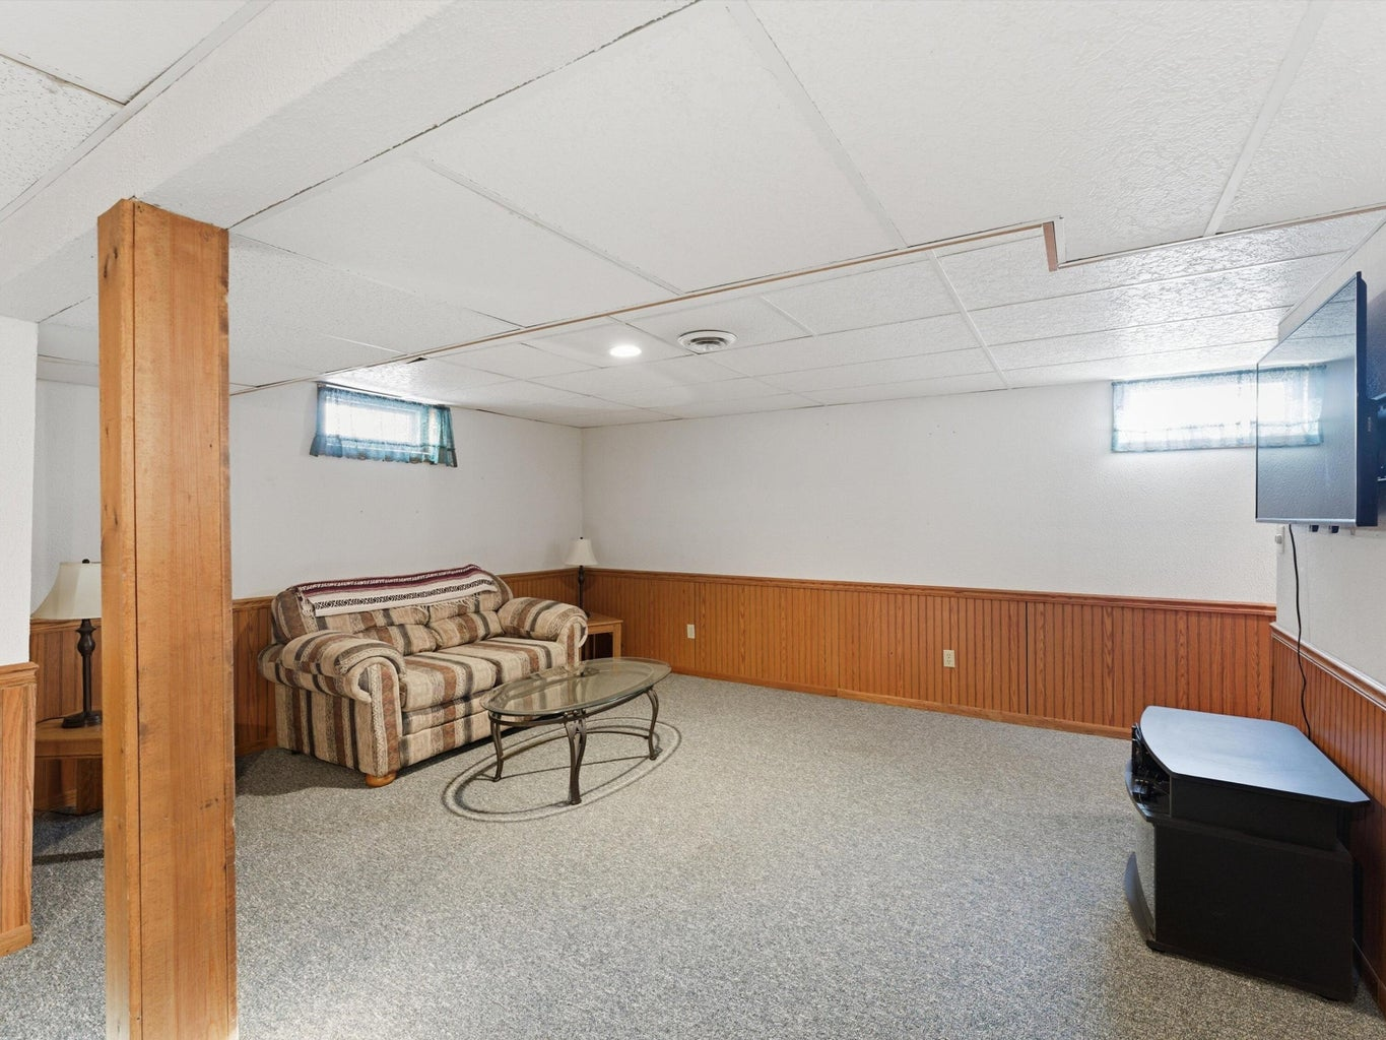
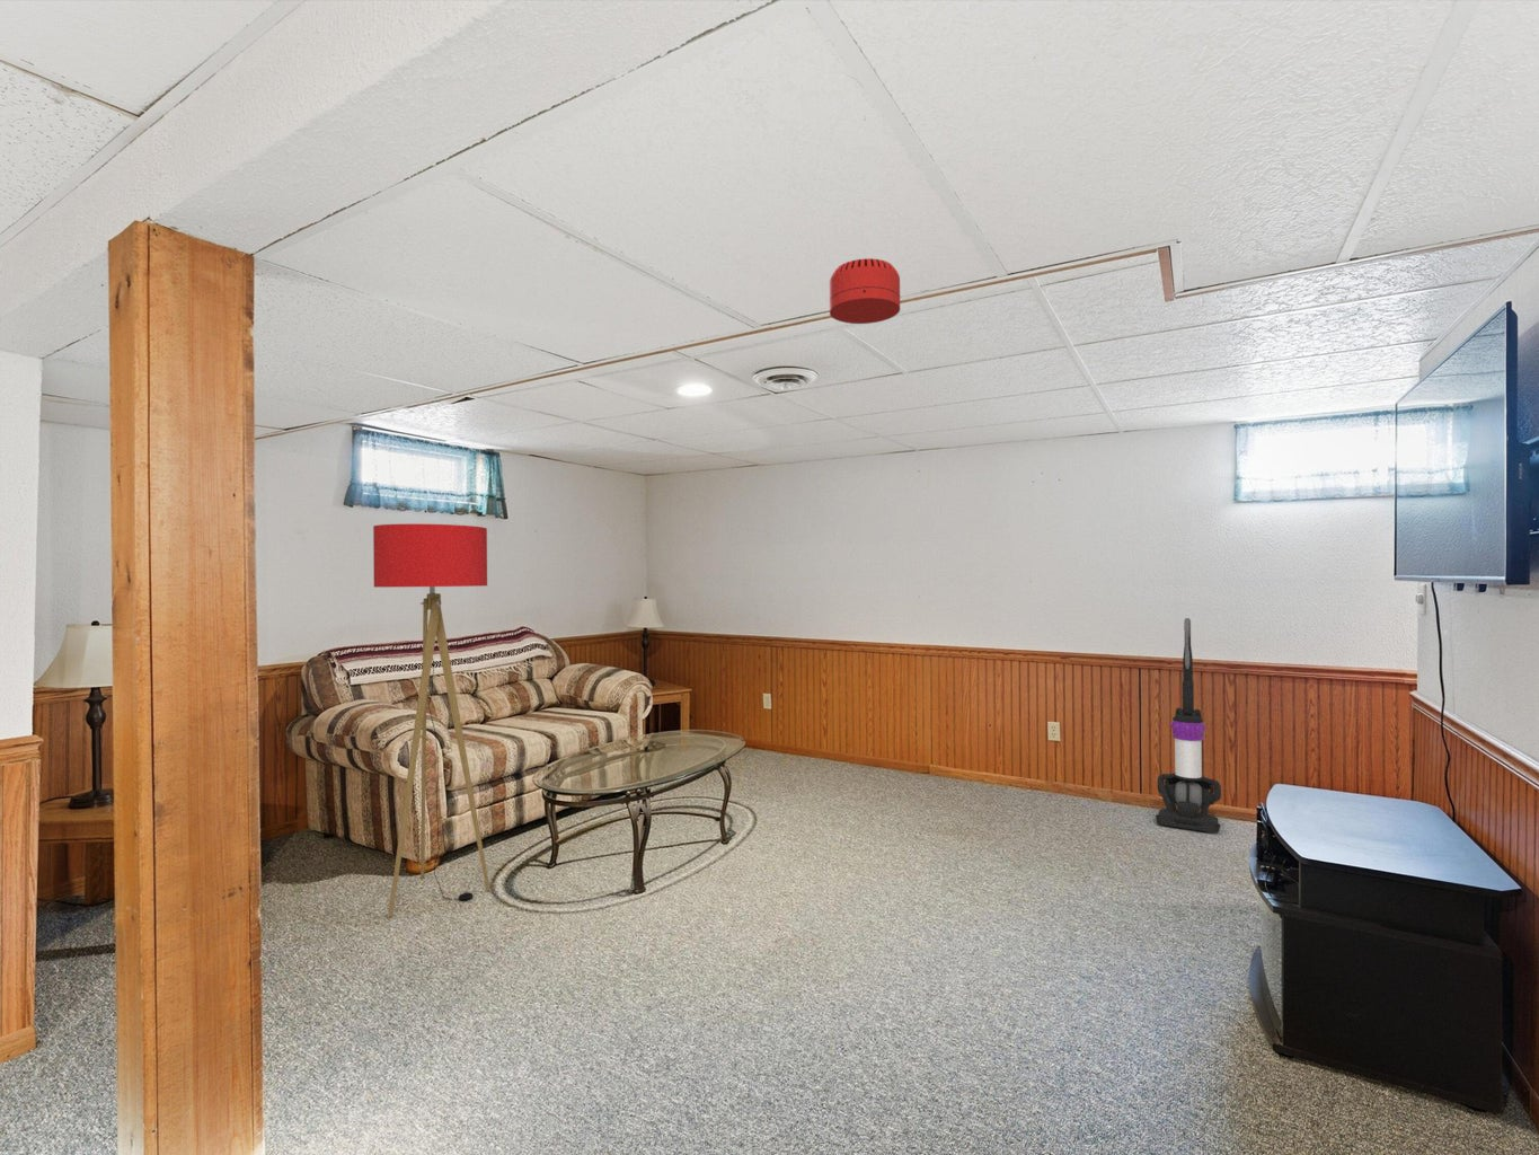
+ vacuum cleaner (1187, 718)
+ smoke detector (863, 290)
+ floor lamp (429, 711)
